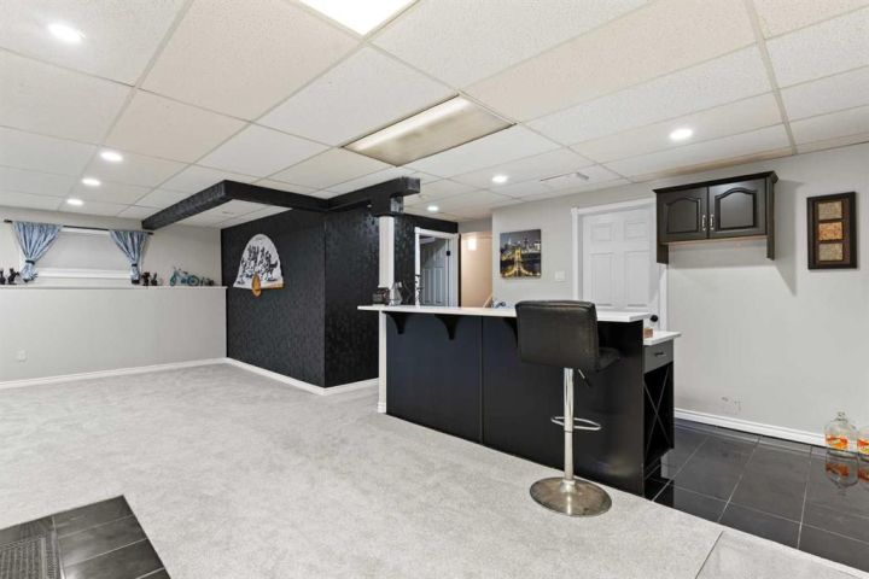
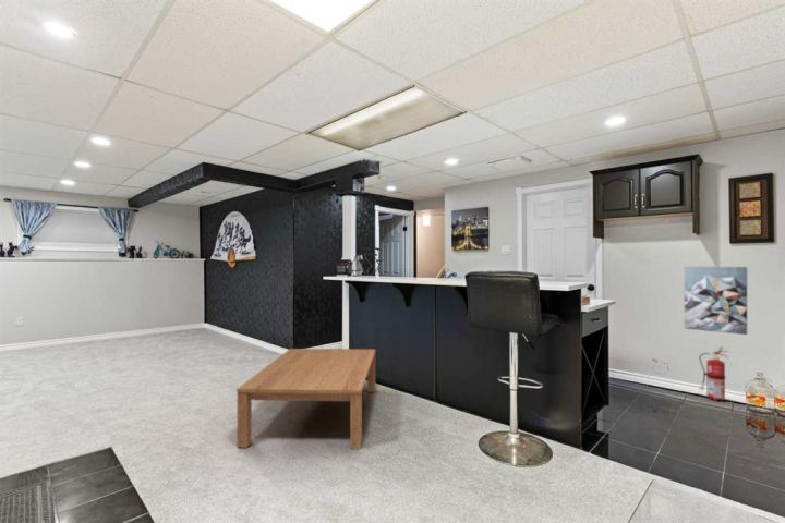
+ coffee table (318, 389)
+ fire extinguisher (713, 372)
+ wall art (714, 299)
